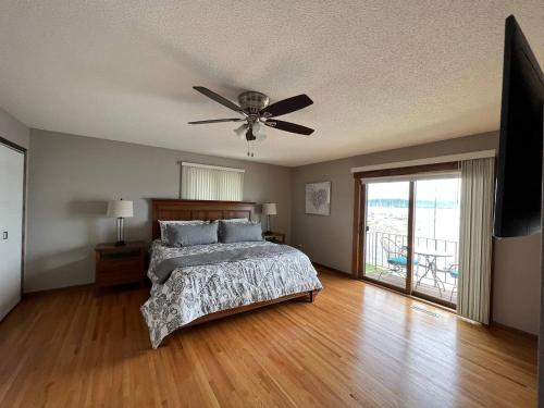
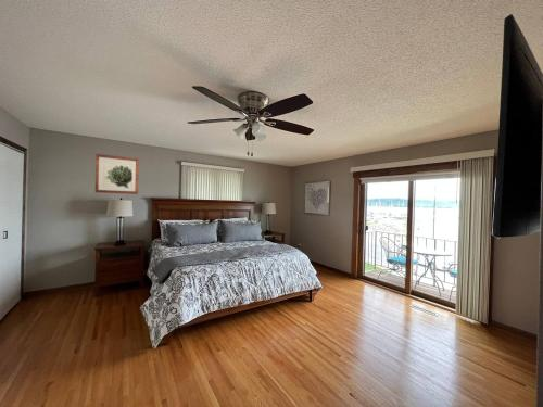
+ wall art (117, 175)
